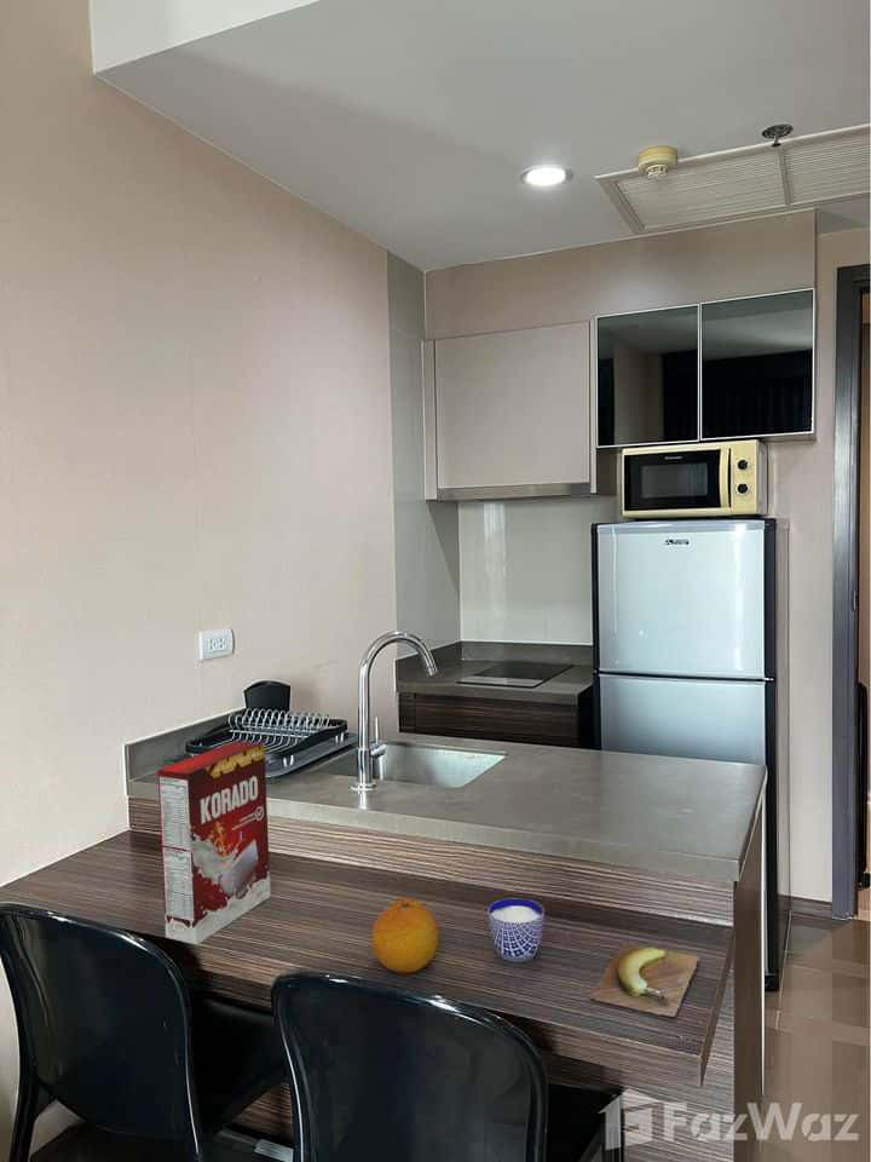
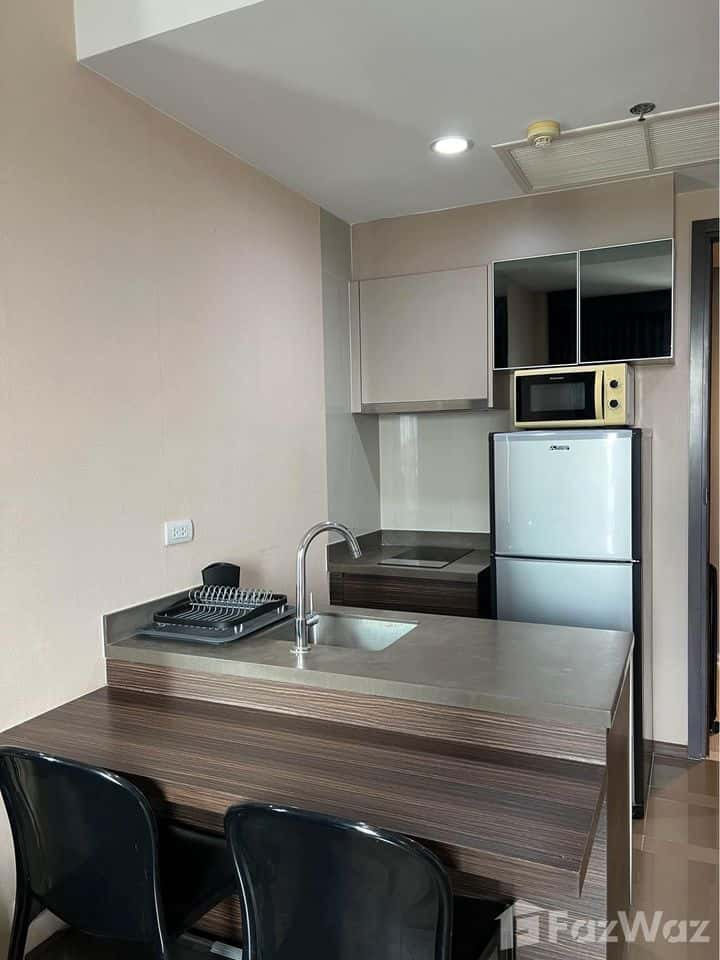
- fruit (404, 932)
- cup (519, 927)
- cereal box (217, 836)
- banana (646, 970)
